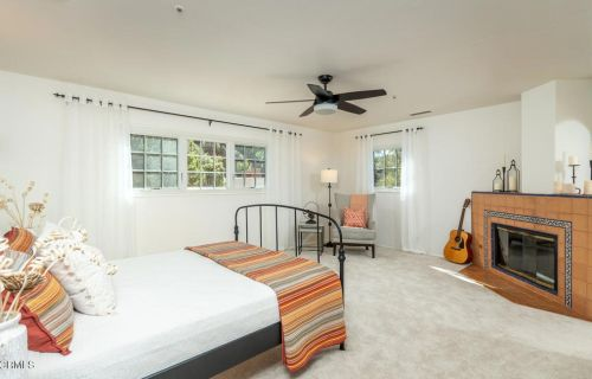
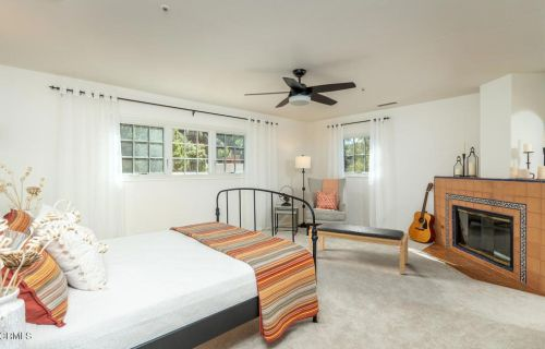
+ bench (356, 240)
